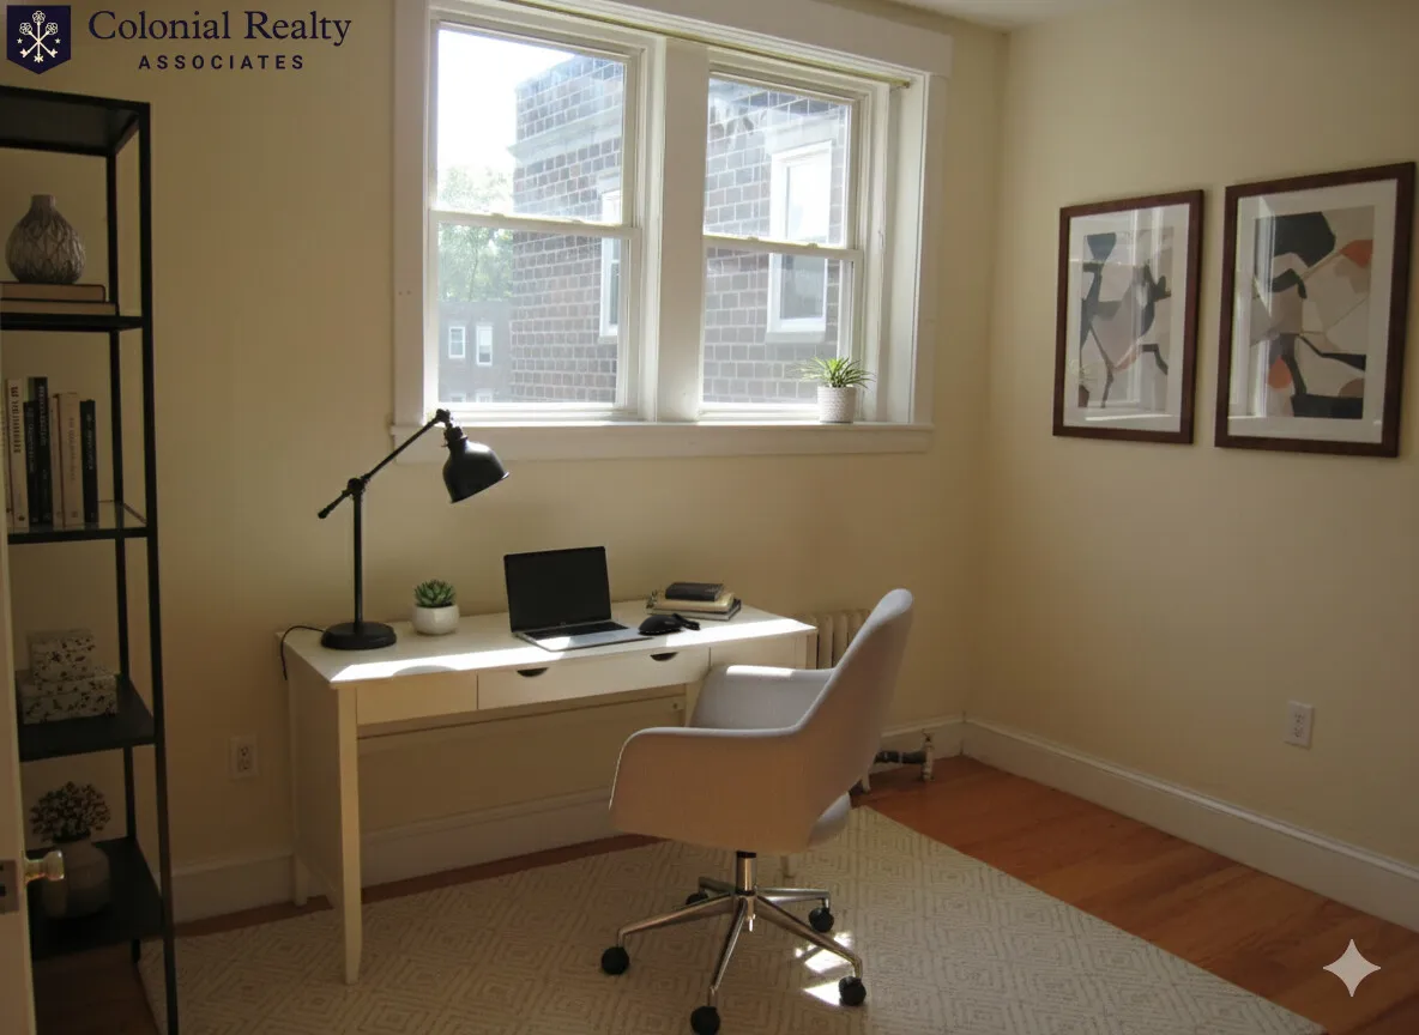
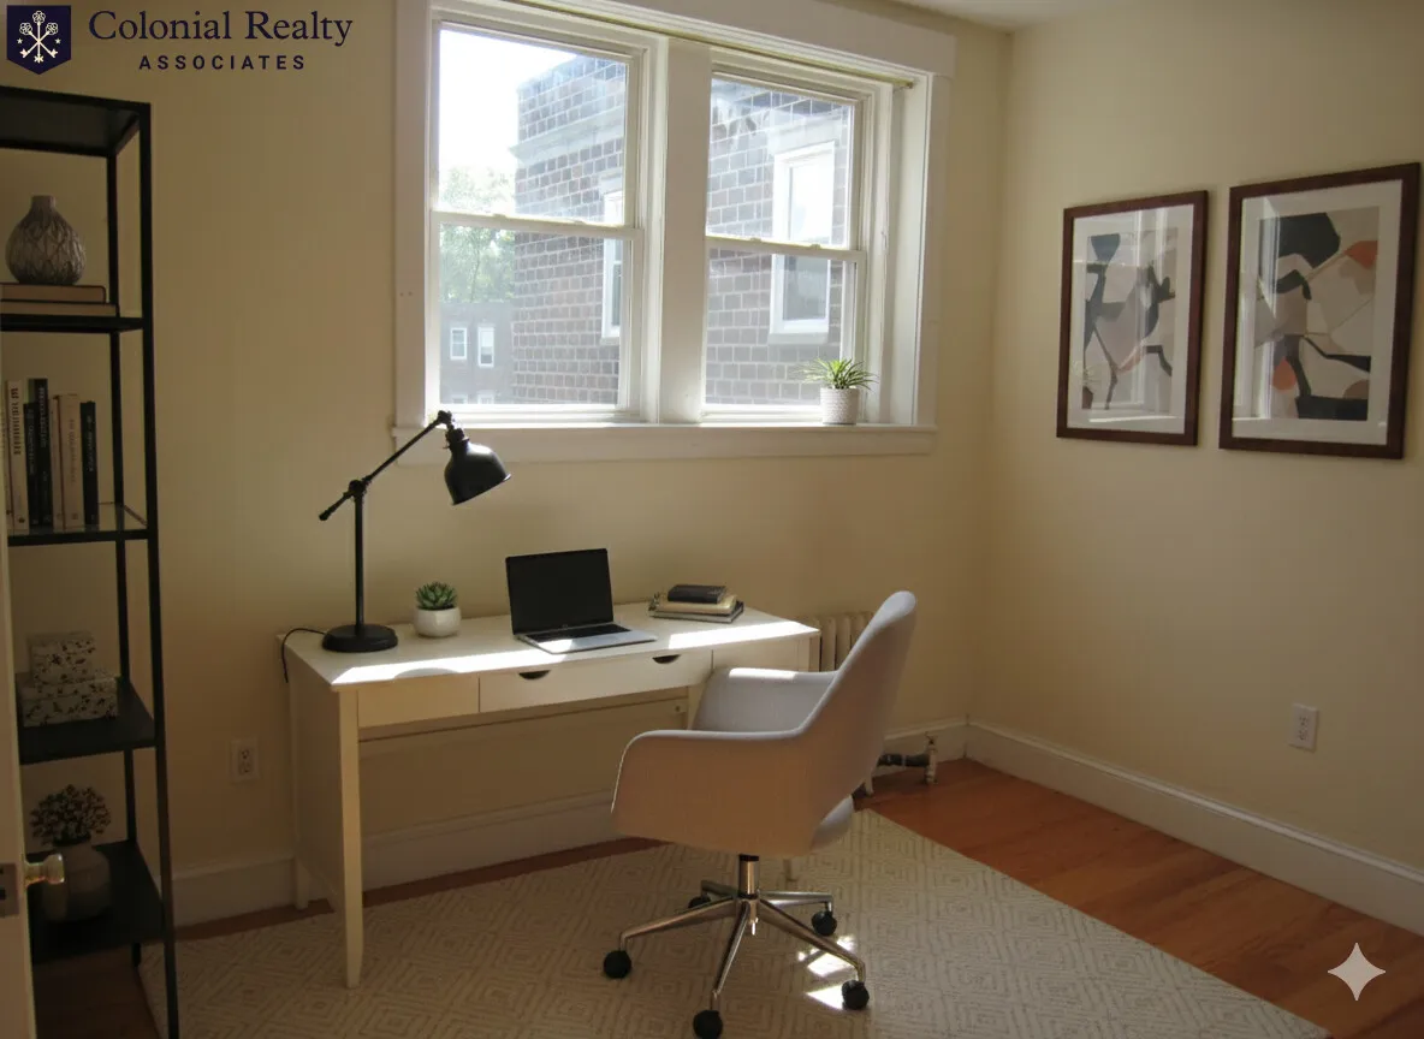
- computer mouse (662, 619)
